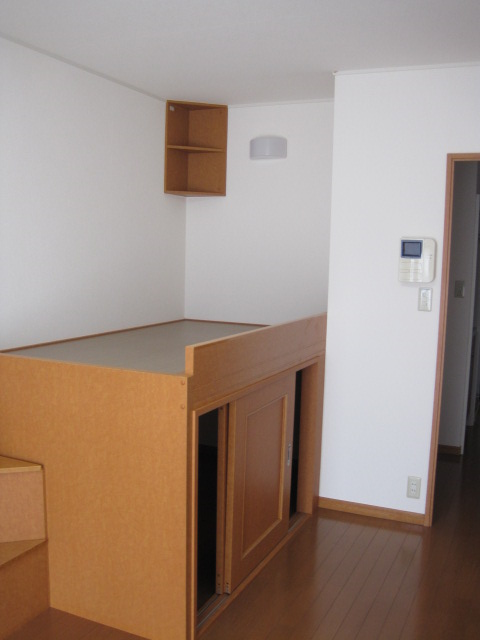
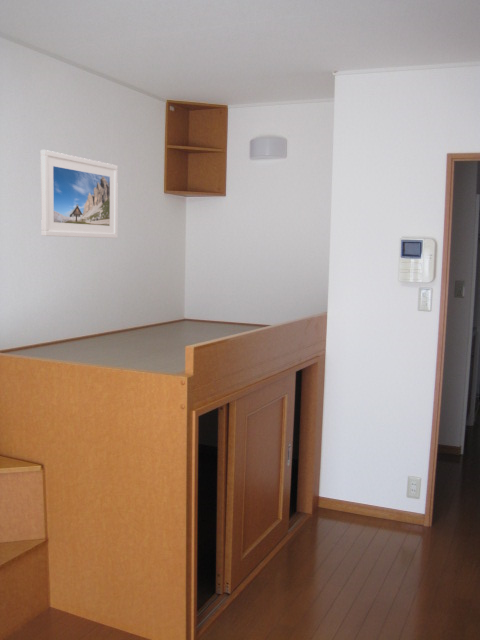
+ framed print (82, 198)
